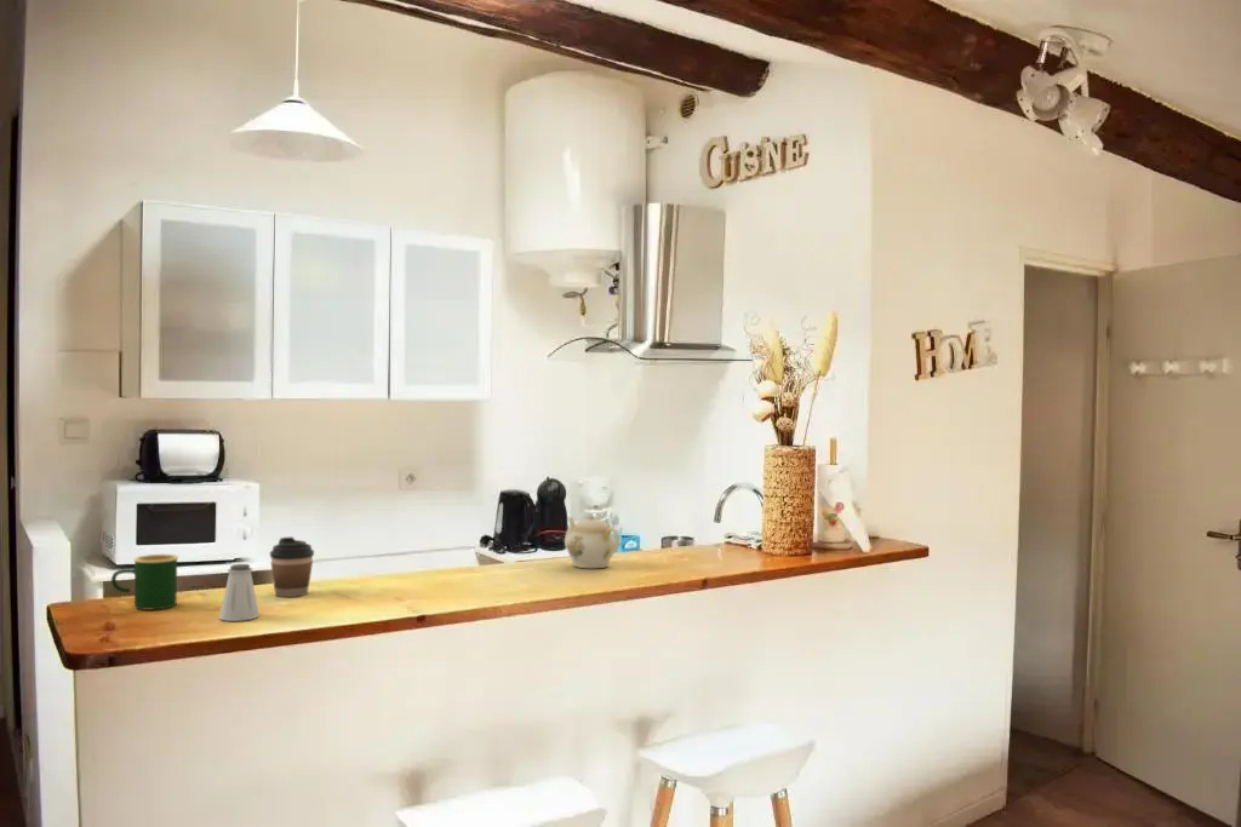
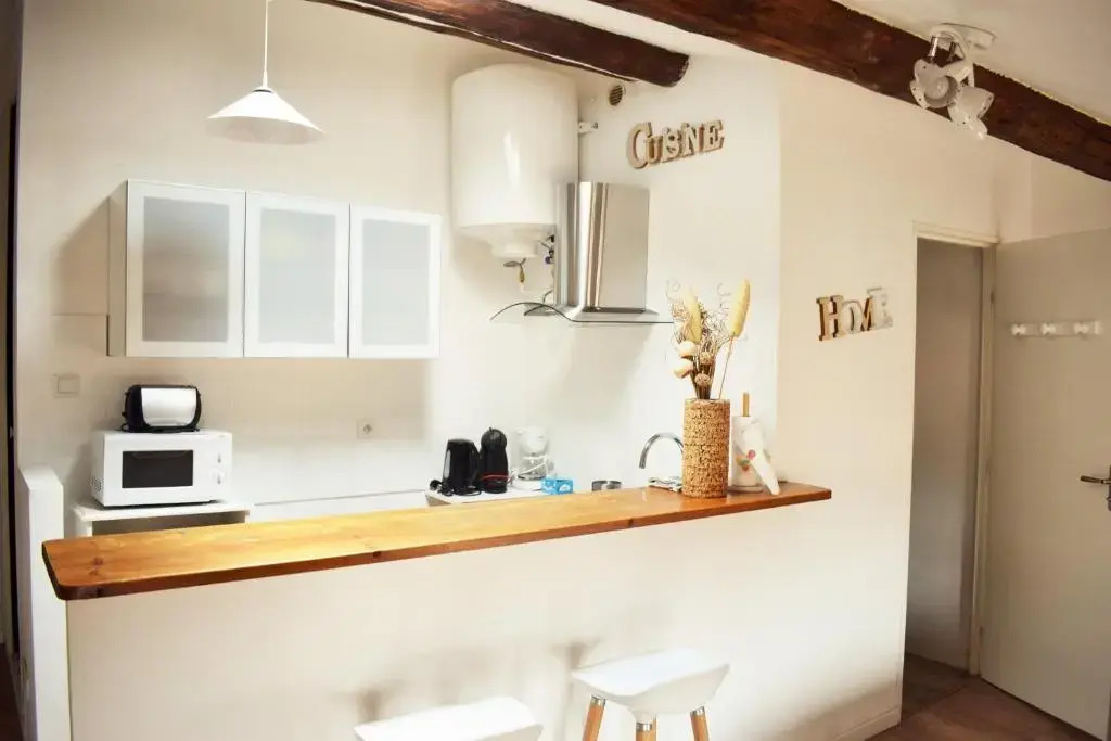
- teapot (591, 540)
- saltshaker (239, 591)
- coffee cup (291, 565)
- mug (144, 581)
